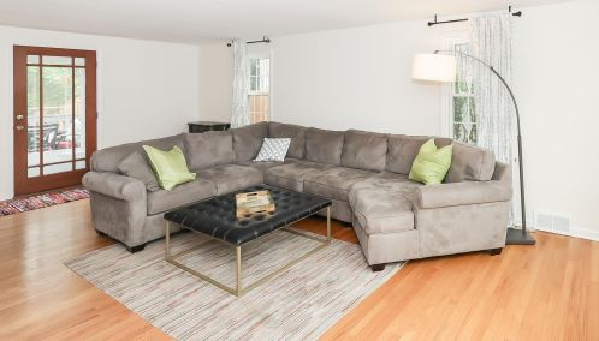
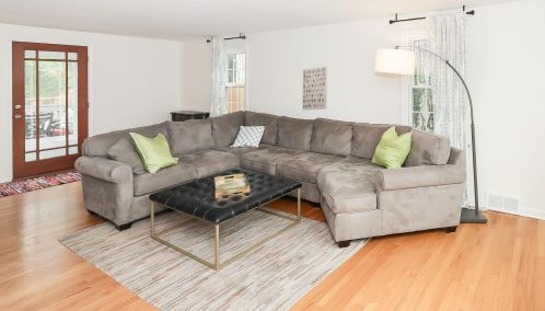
+ wall art (314, 89)
